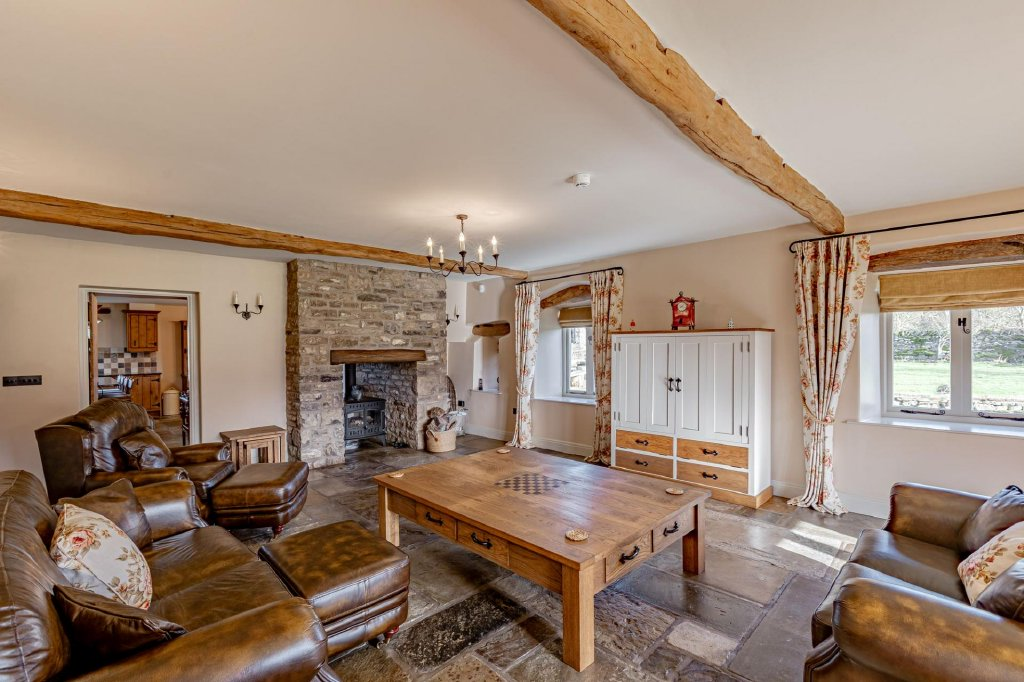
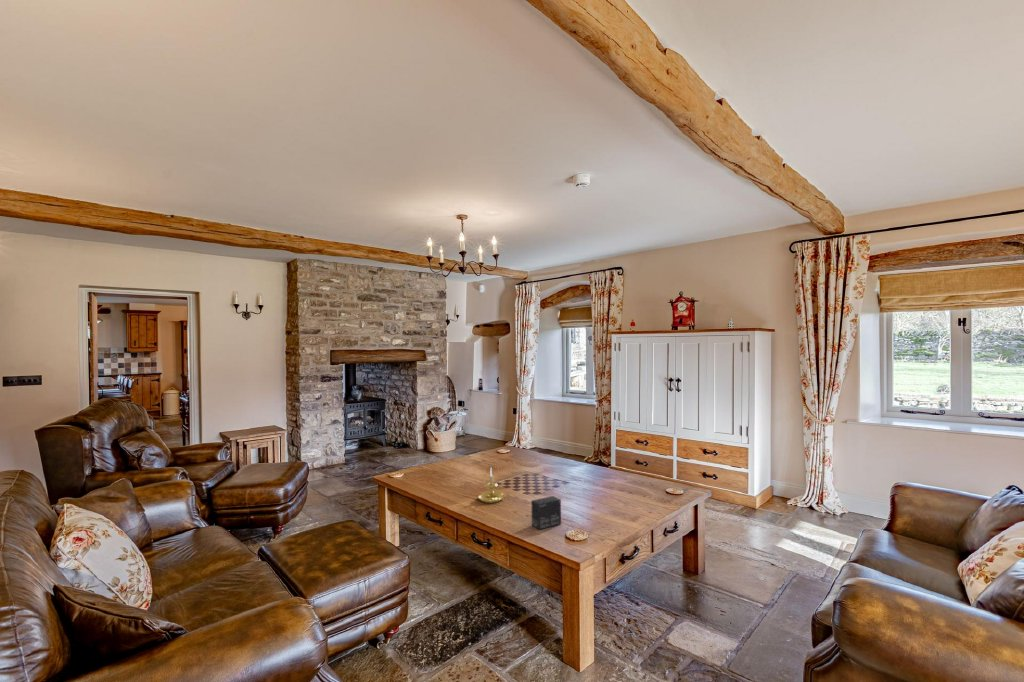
+ candle holder (490, 483)
+ small box (546, 512)
